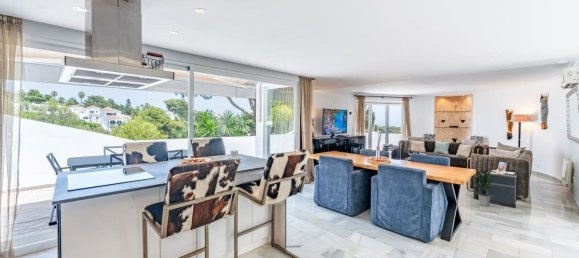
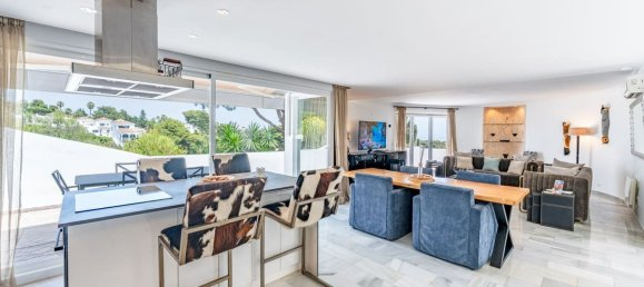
- indoor plant (482, 186)
